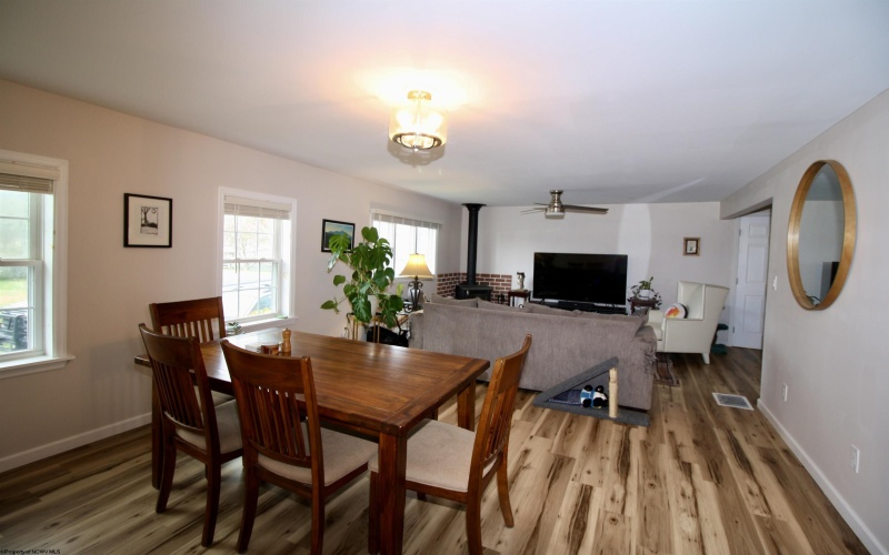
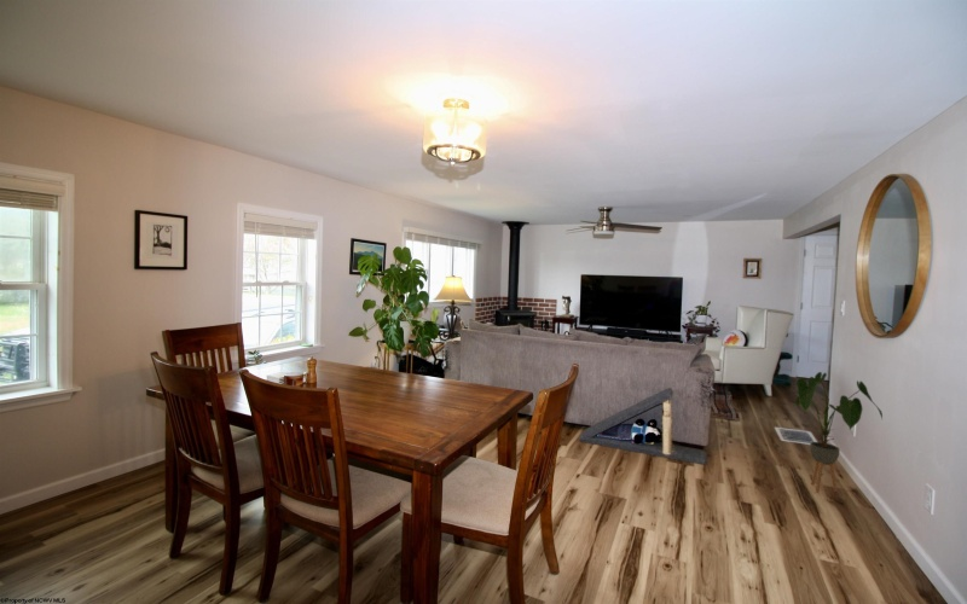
+ house plant (832, 436)
